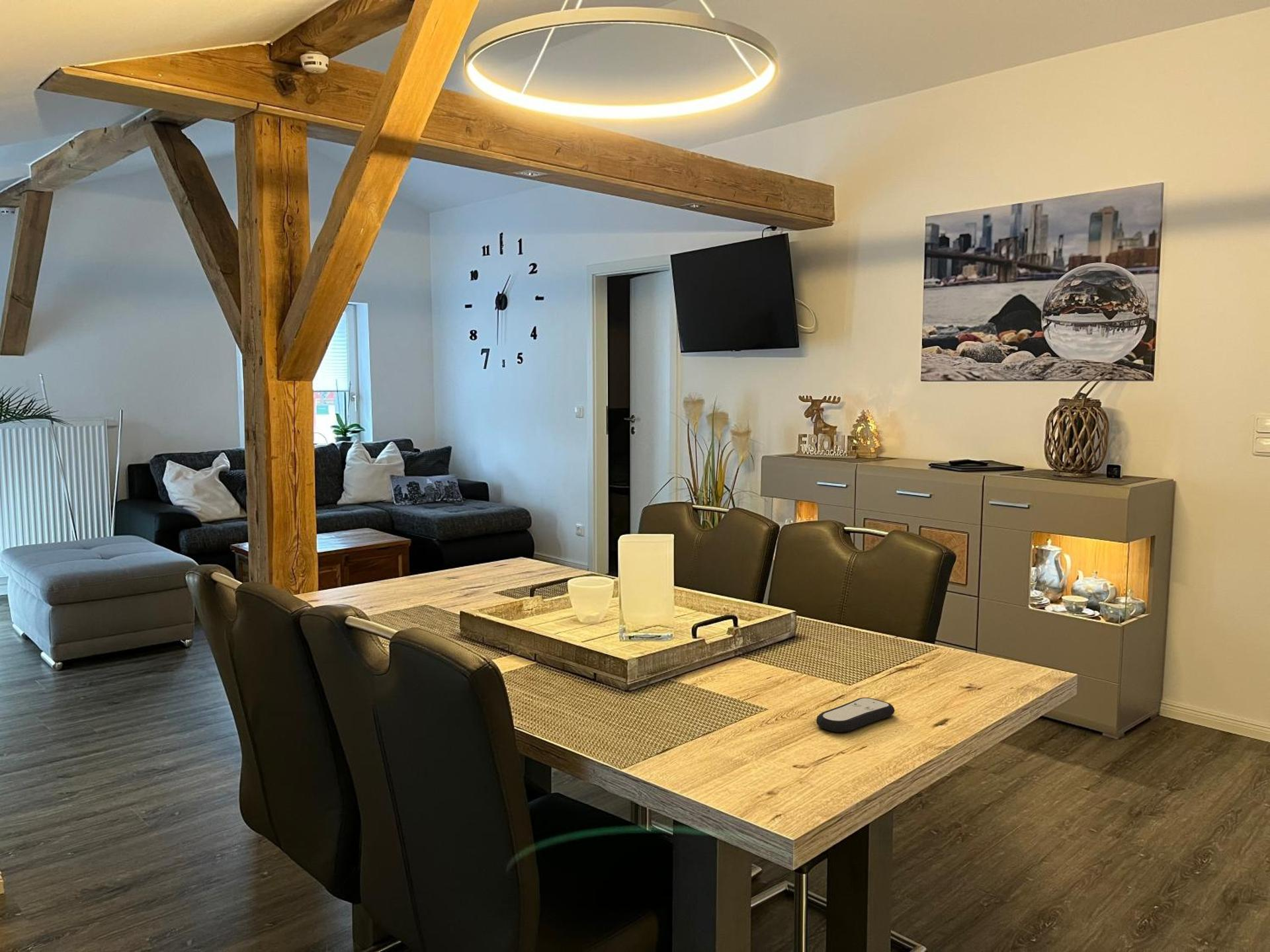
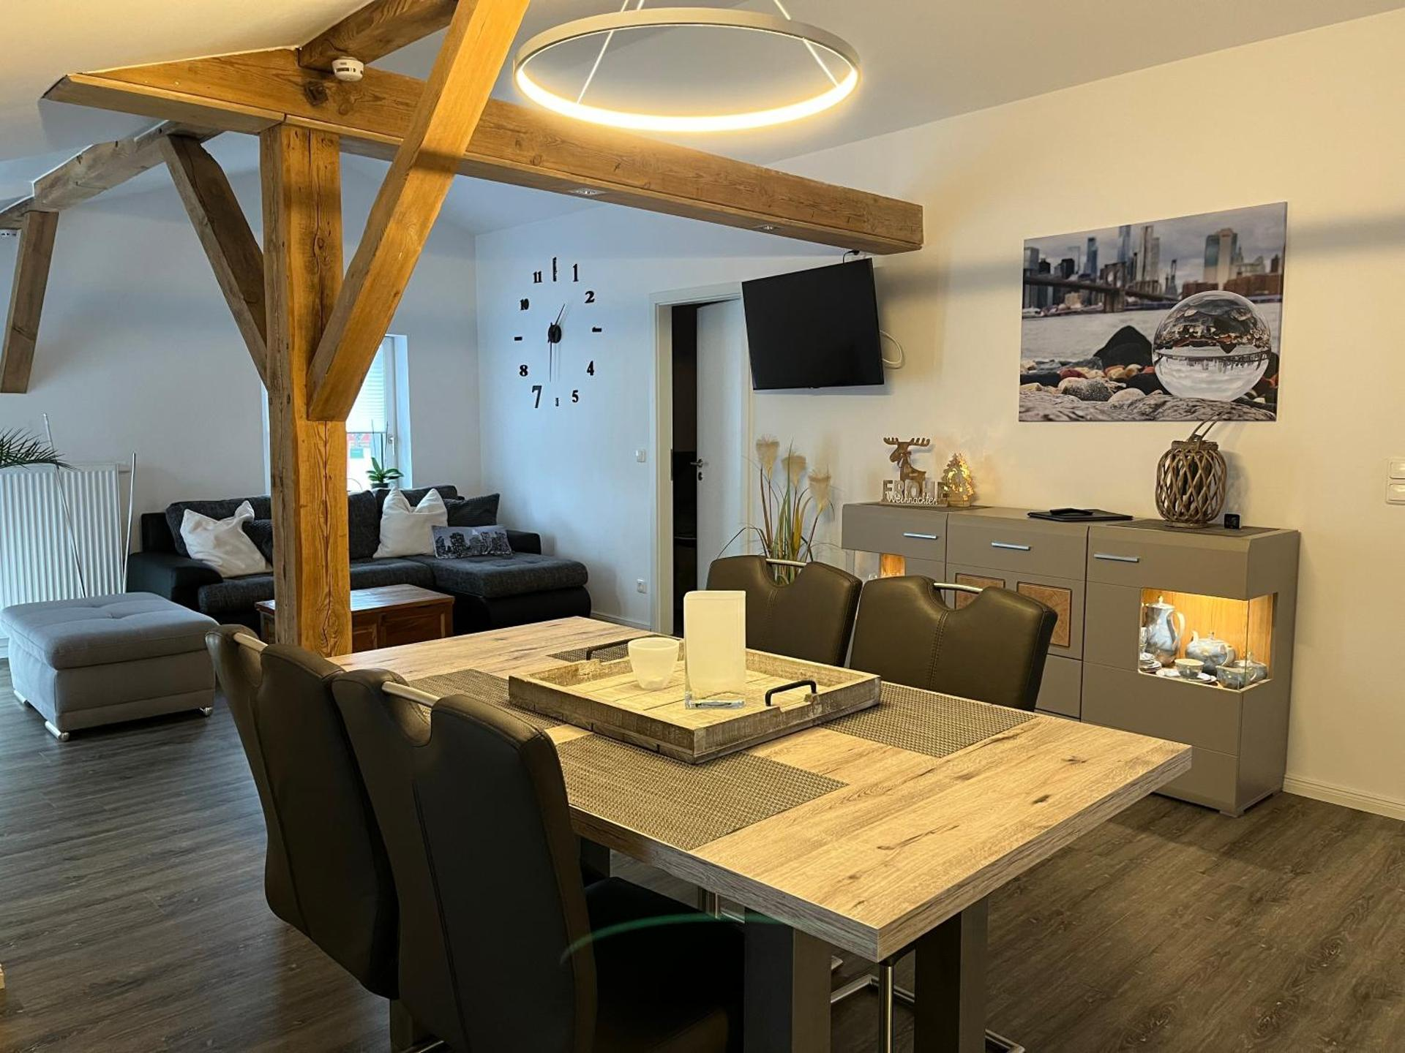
- remote control (854, 714)
